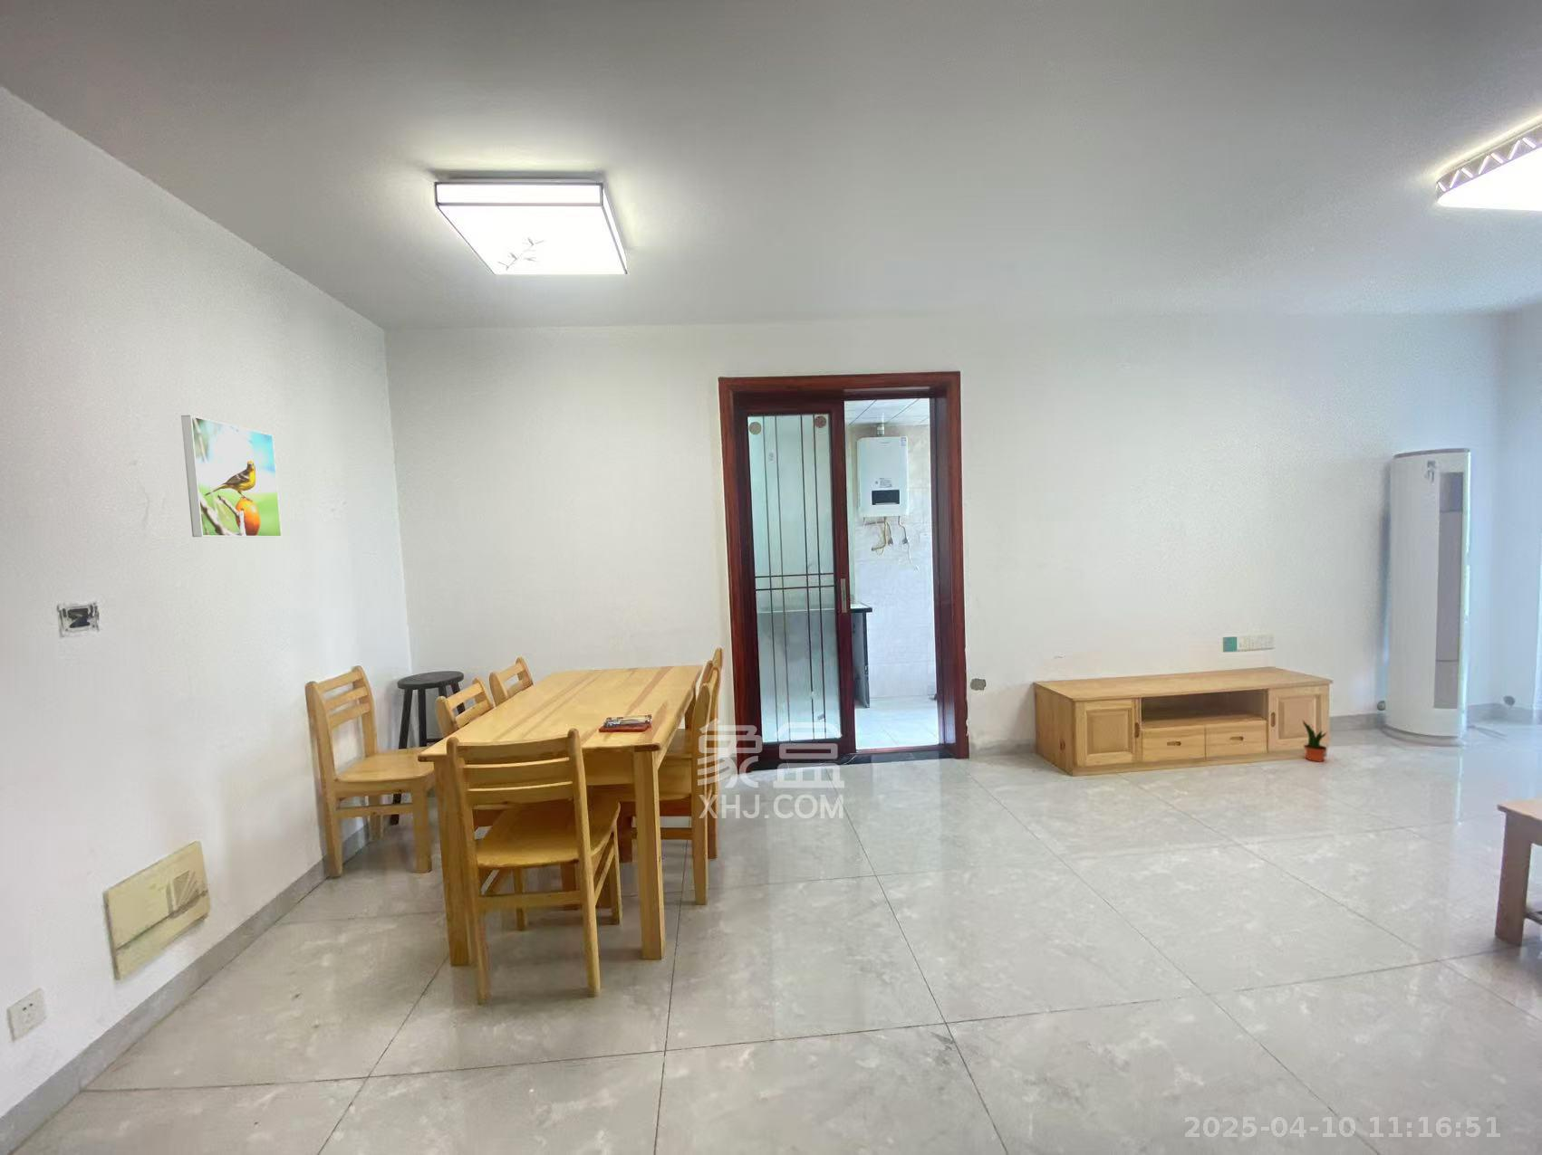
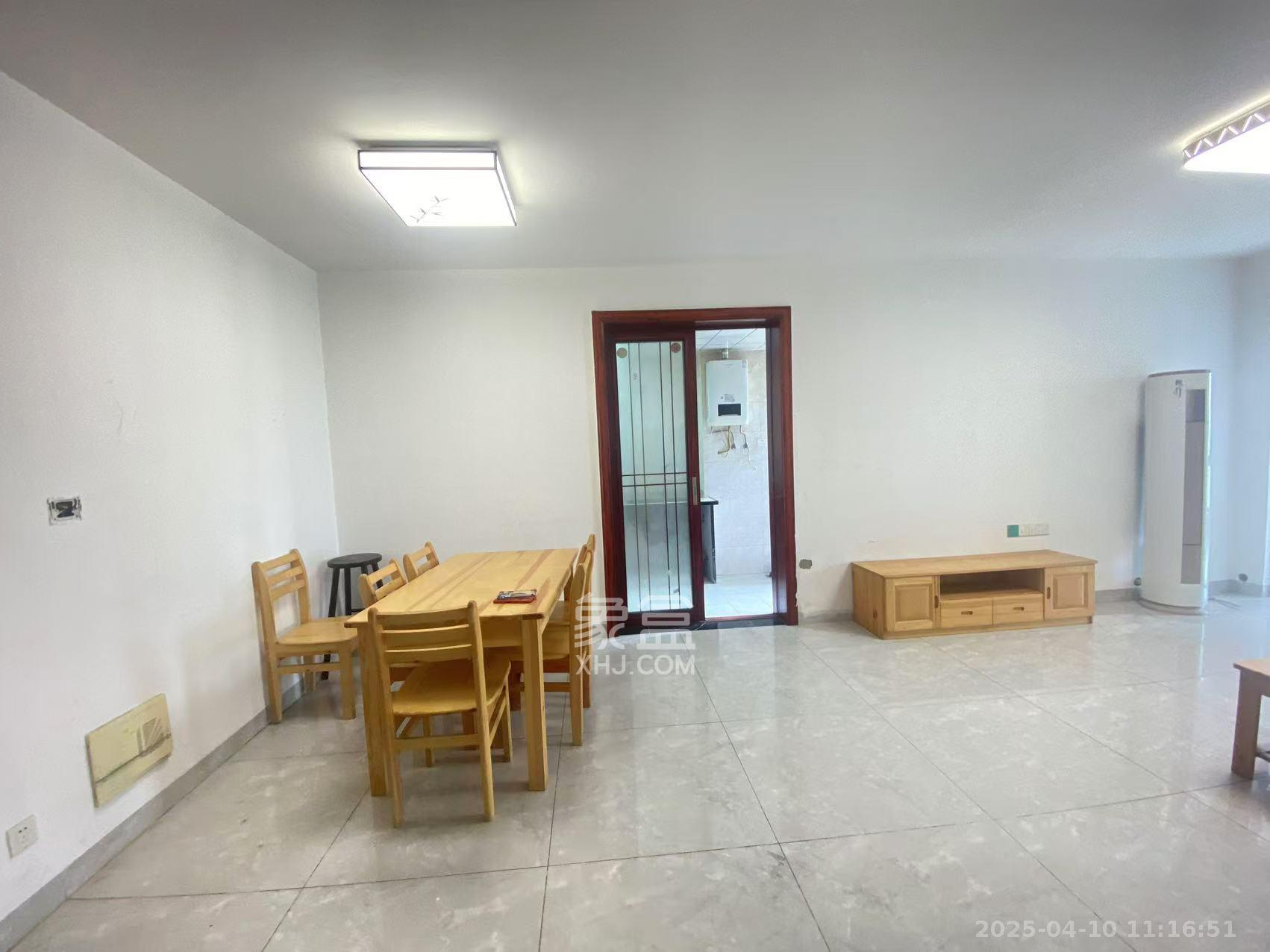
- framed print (236, 482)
- potted plant (1313, 739)
